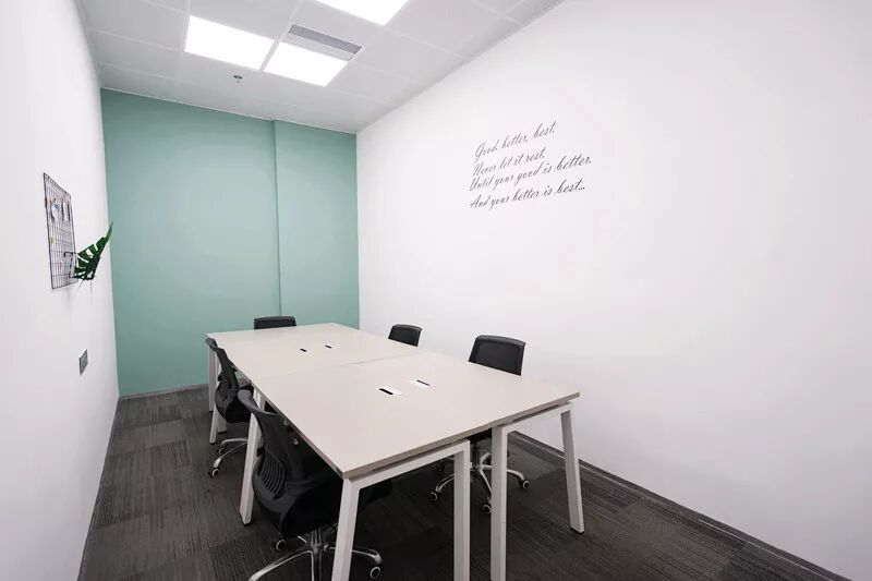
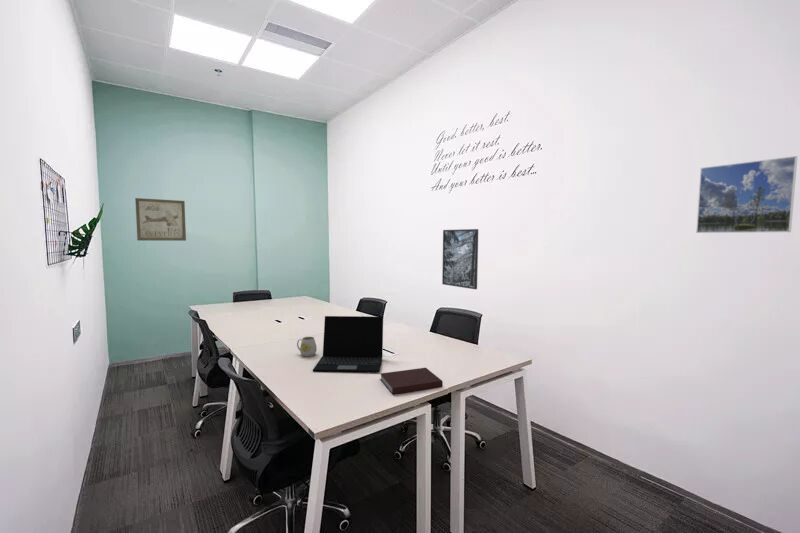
+ mug (306, 346)
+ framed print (459, 258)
+ wall art (161, 220)
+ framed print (742, 197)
+ laptop (350, 342)
+ notebook (410, 380)
